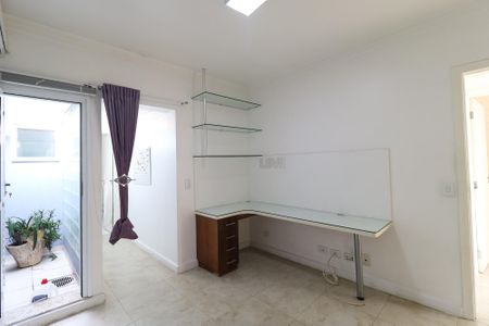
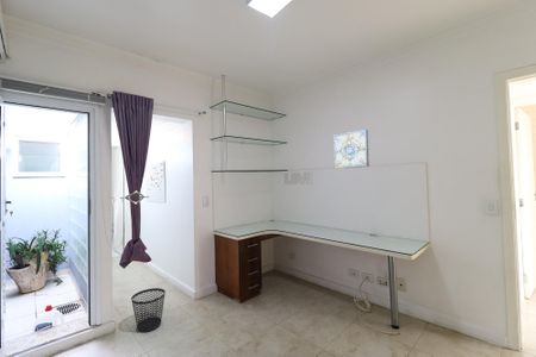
+ wastebasket (149, 309)
+ wall art (350, 150)
